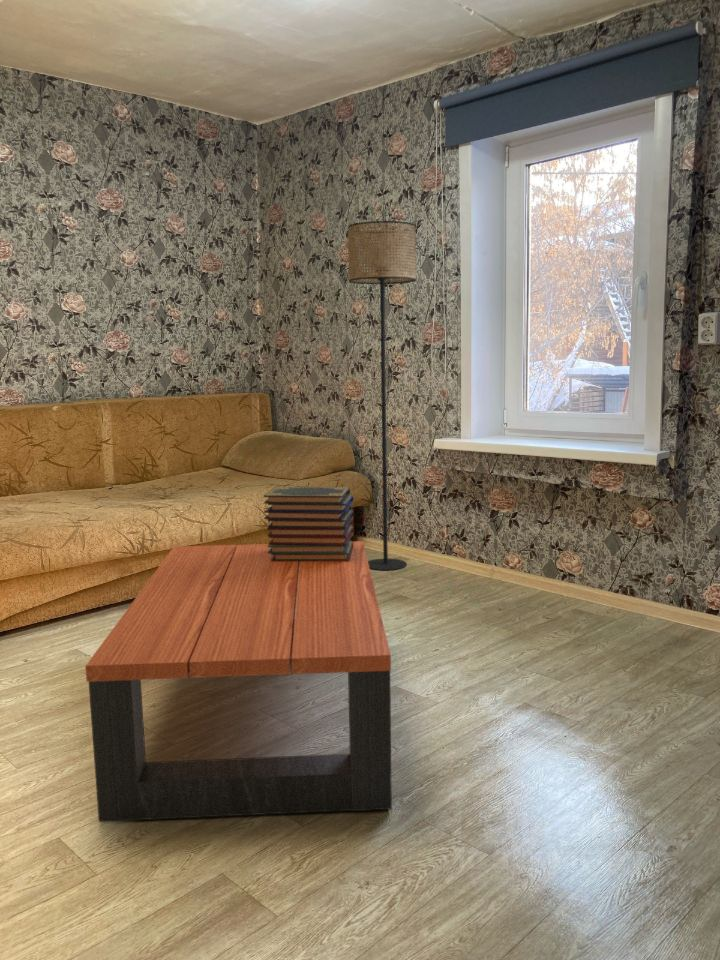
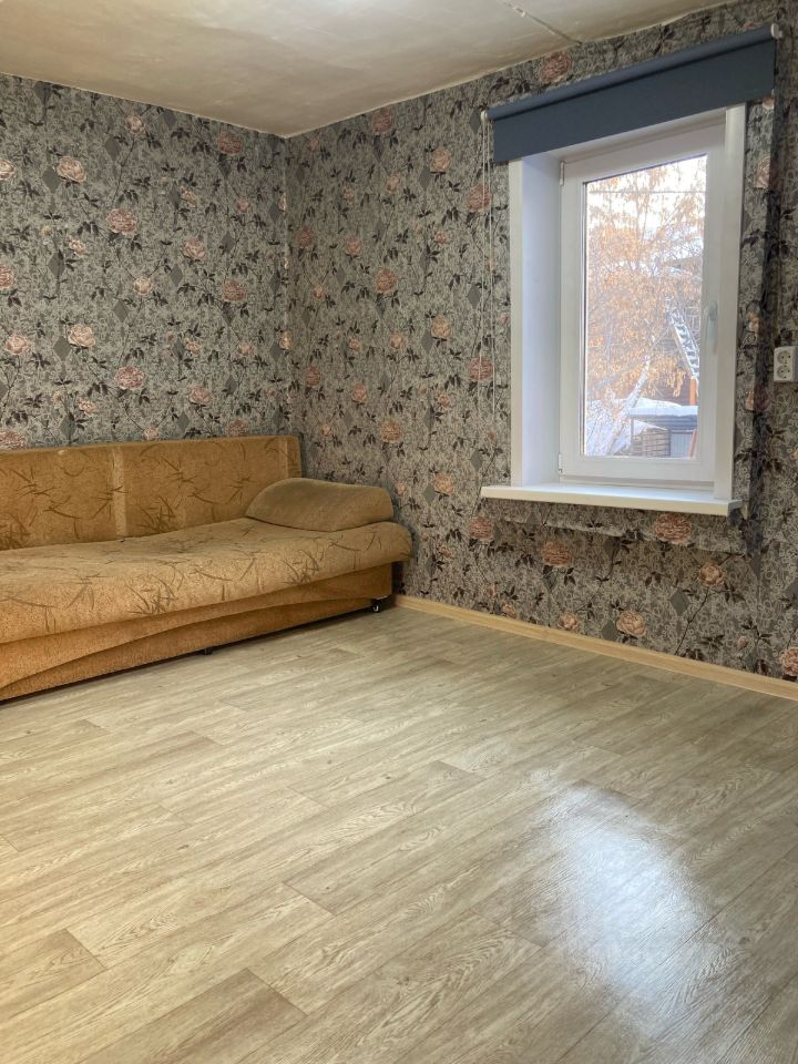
- floor lamp (383, 401)
- coffee table (260, 650)
- book stack (310, 522)
